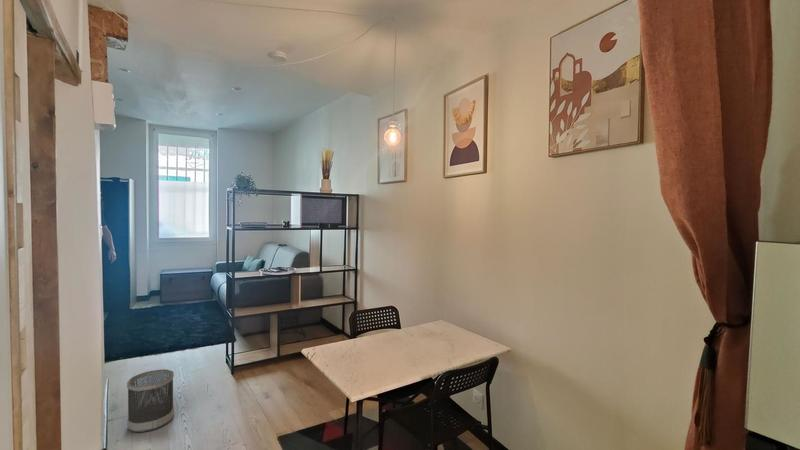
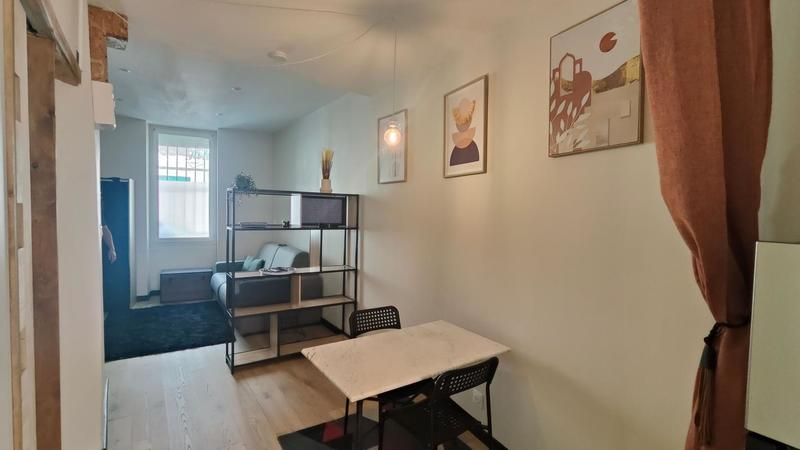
- wastebasket (151, 398)
